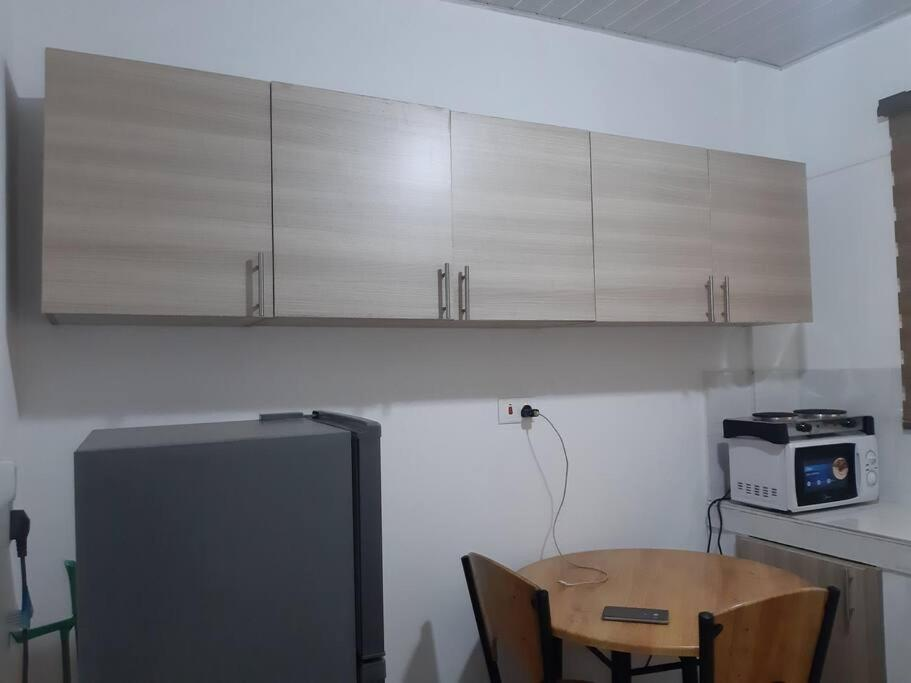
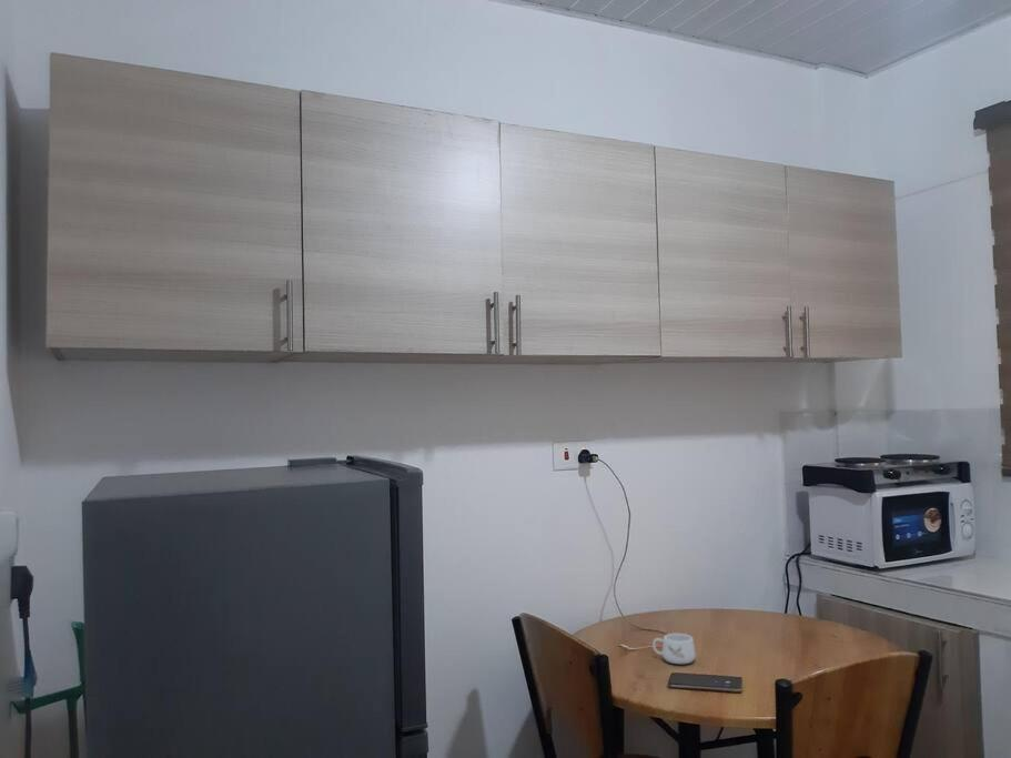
+ mug (674, 648)
